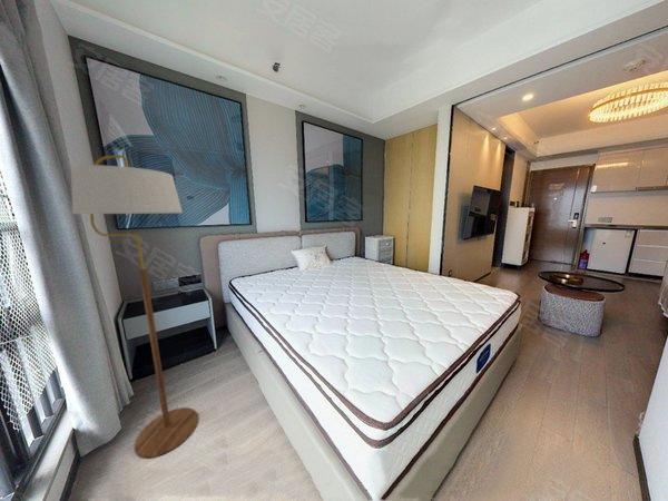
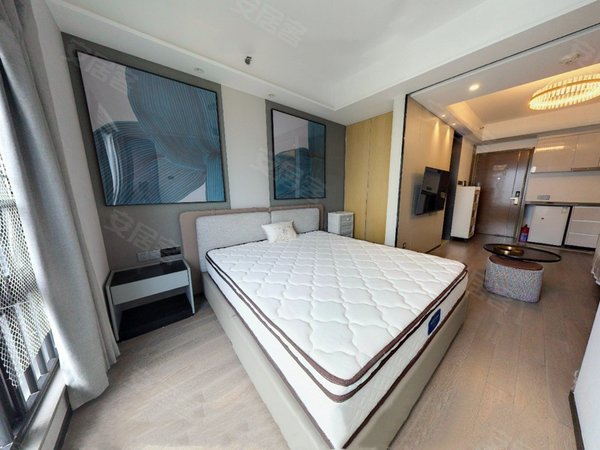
- floor lamp (145, 307)
